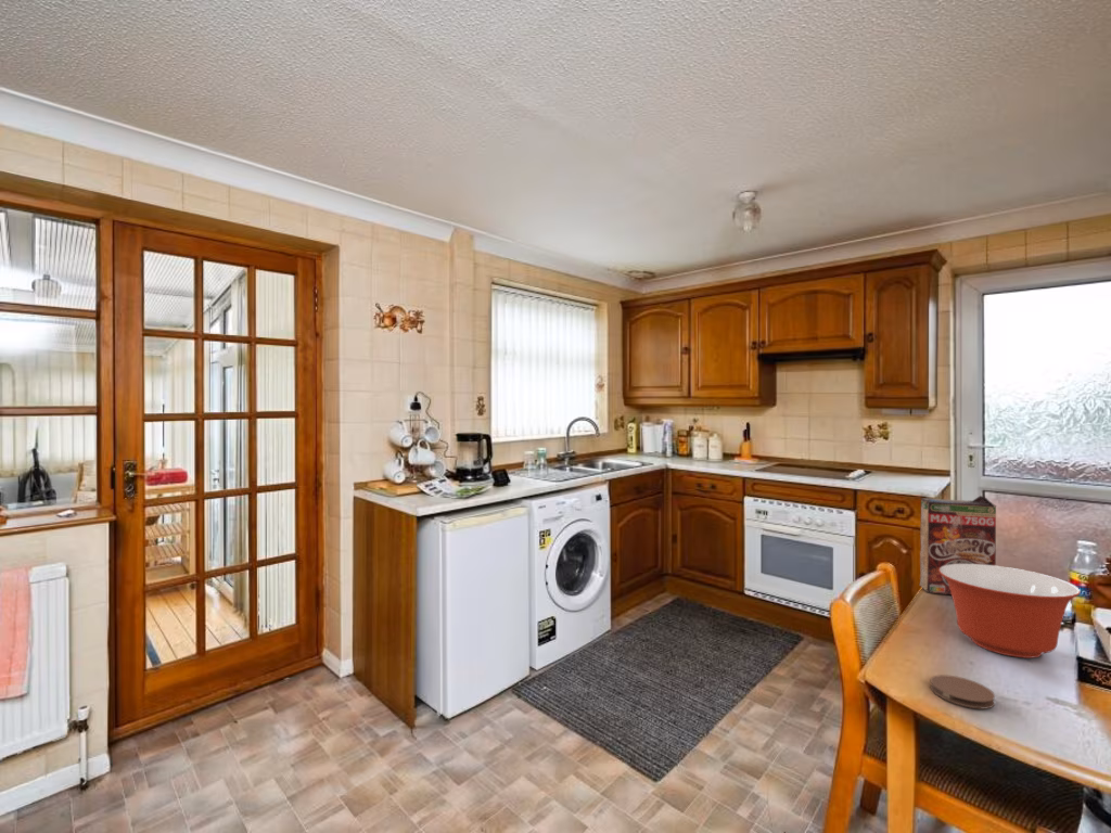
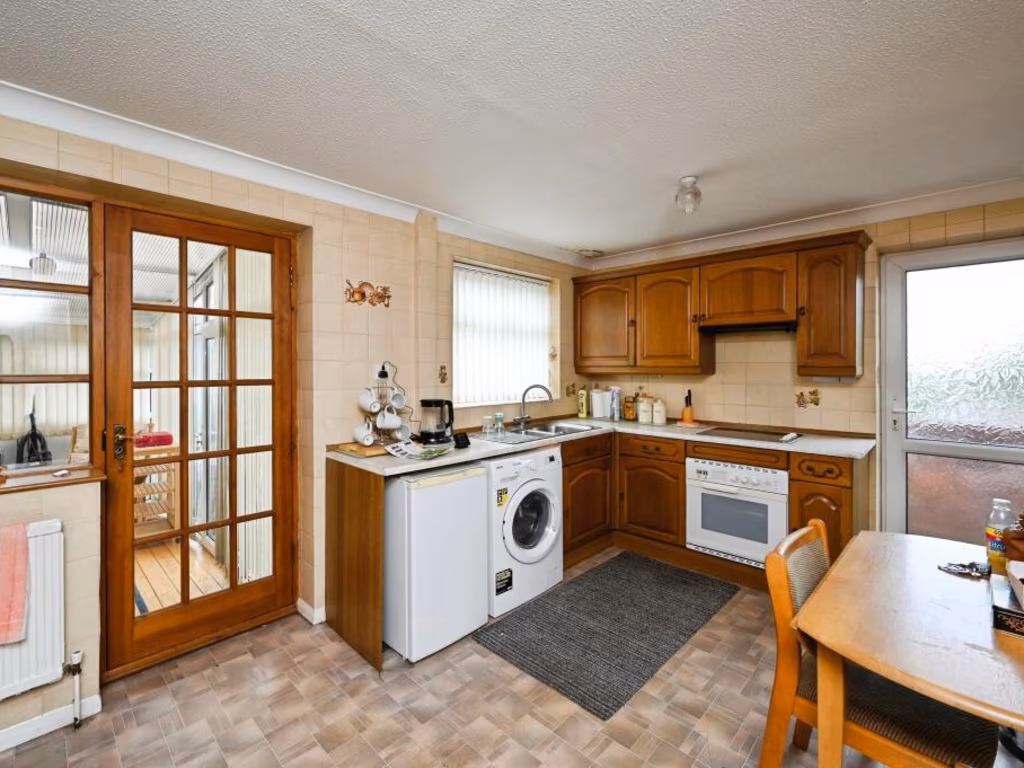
- cereal box (956, 542)
- coaster (961, 691)
- mixing bowl (1005, 612)
